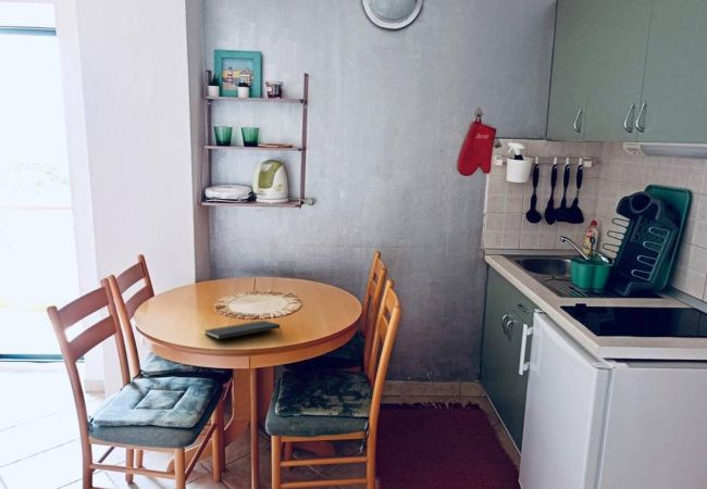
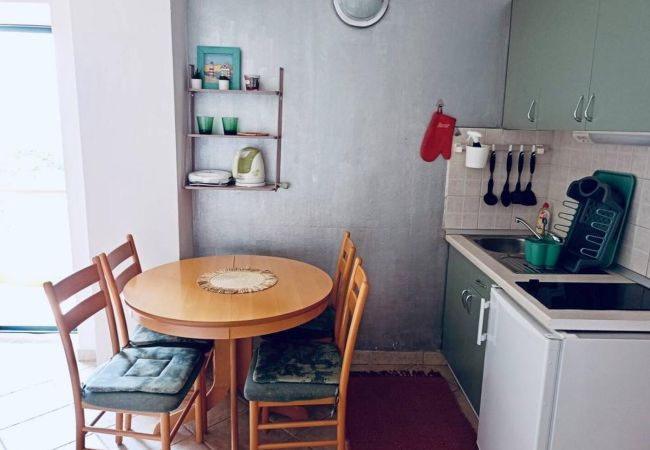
- notepad (241, 328)
